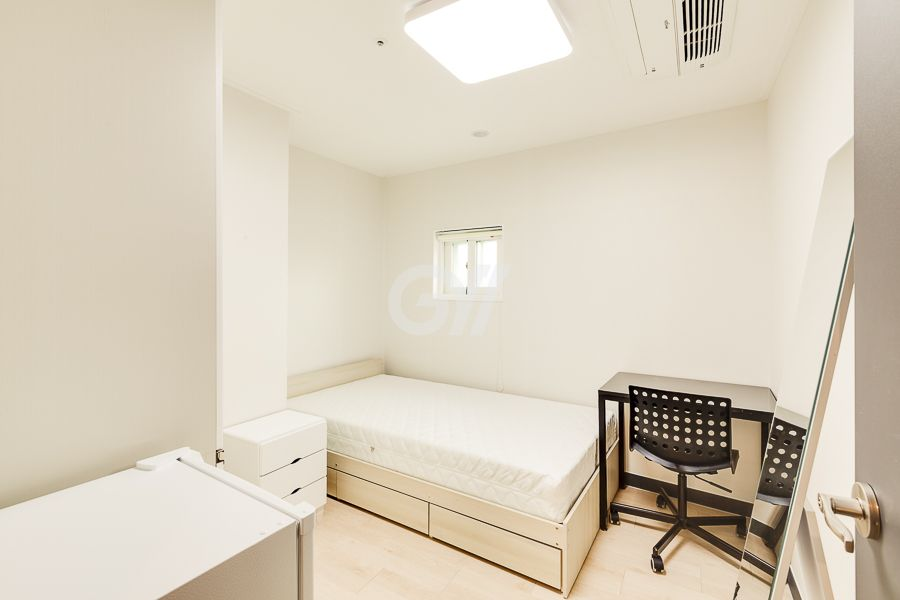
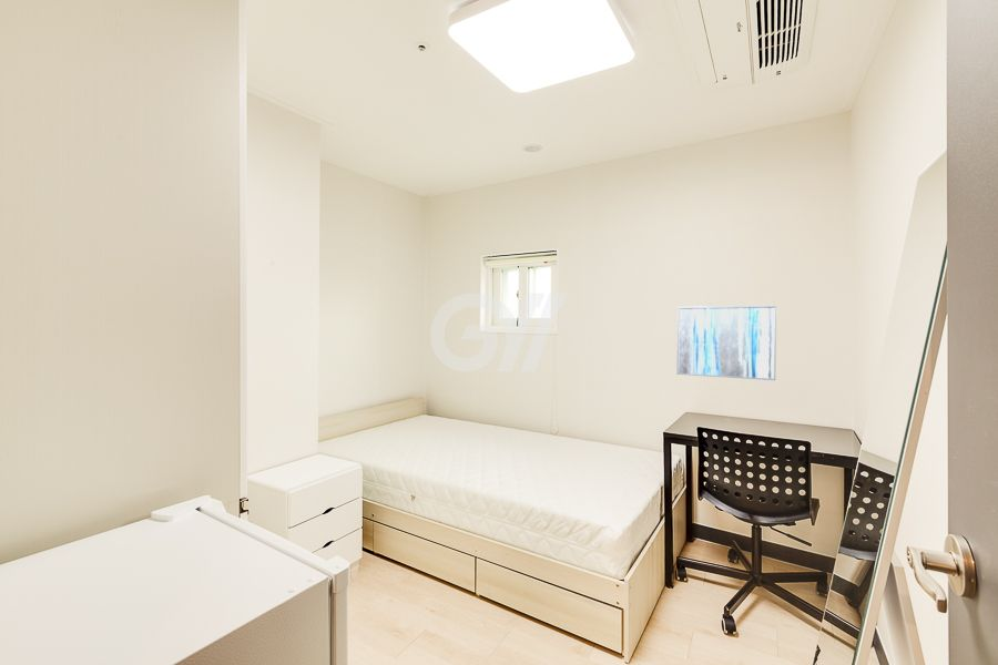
+ wall art (724, 341)
